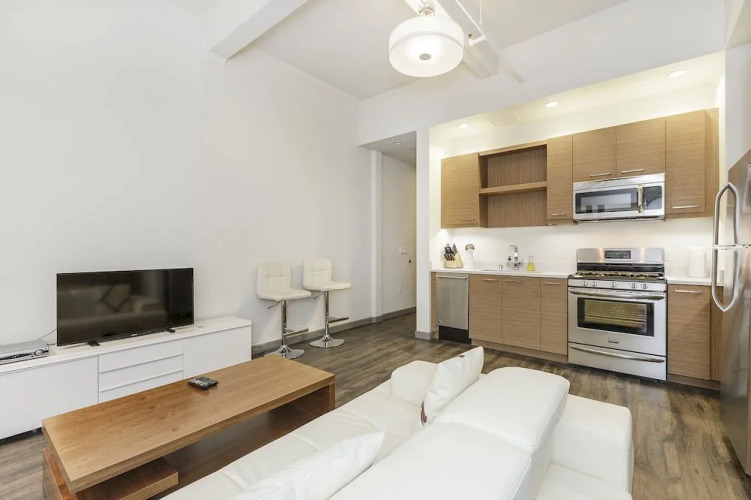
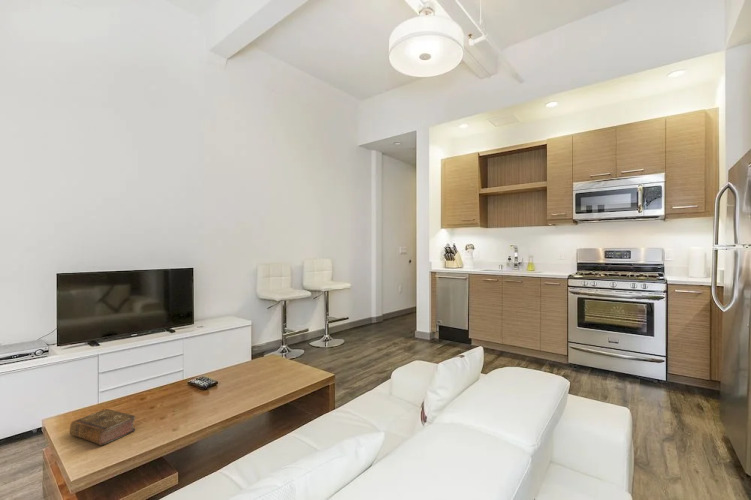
+ book (103, 425)
